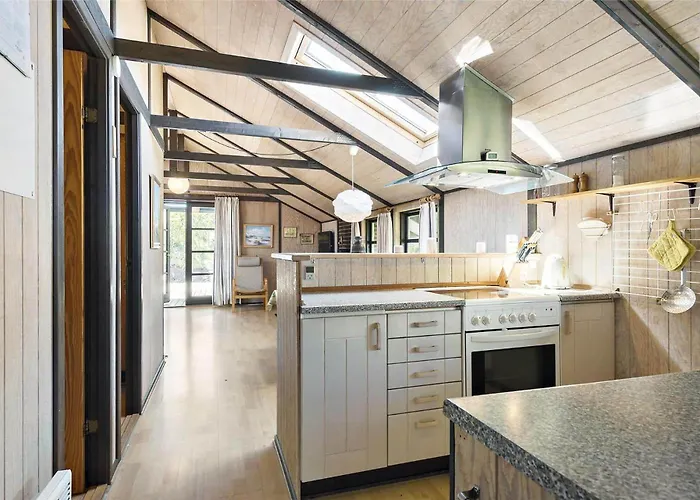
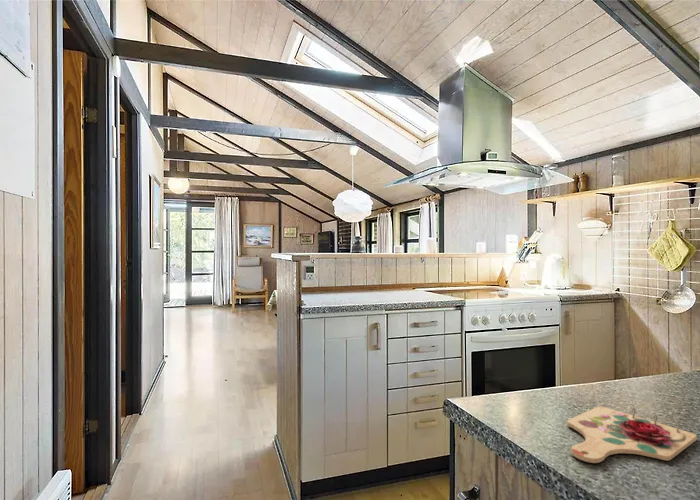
+ cutting board (615, 431)
